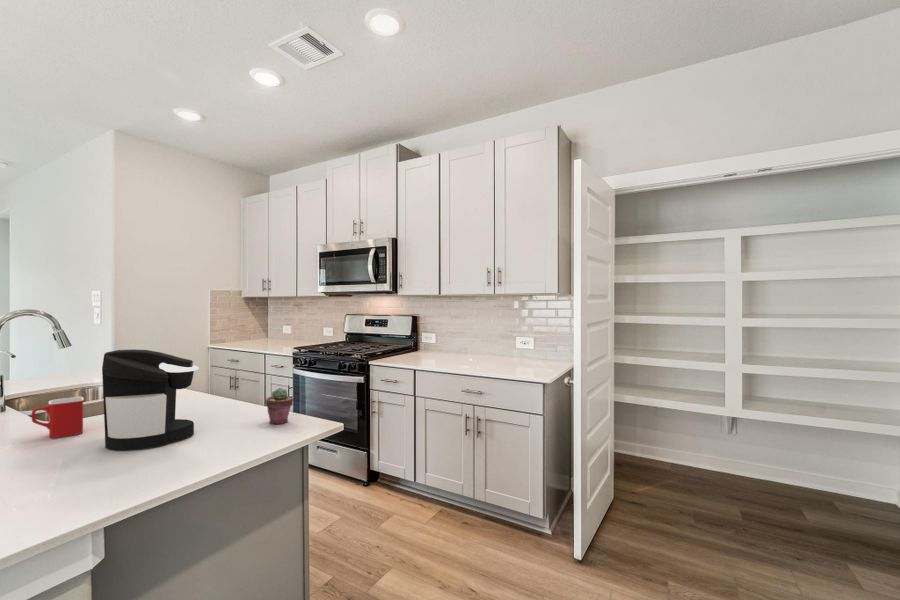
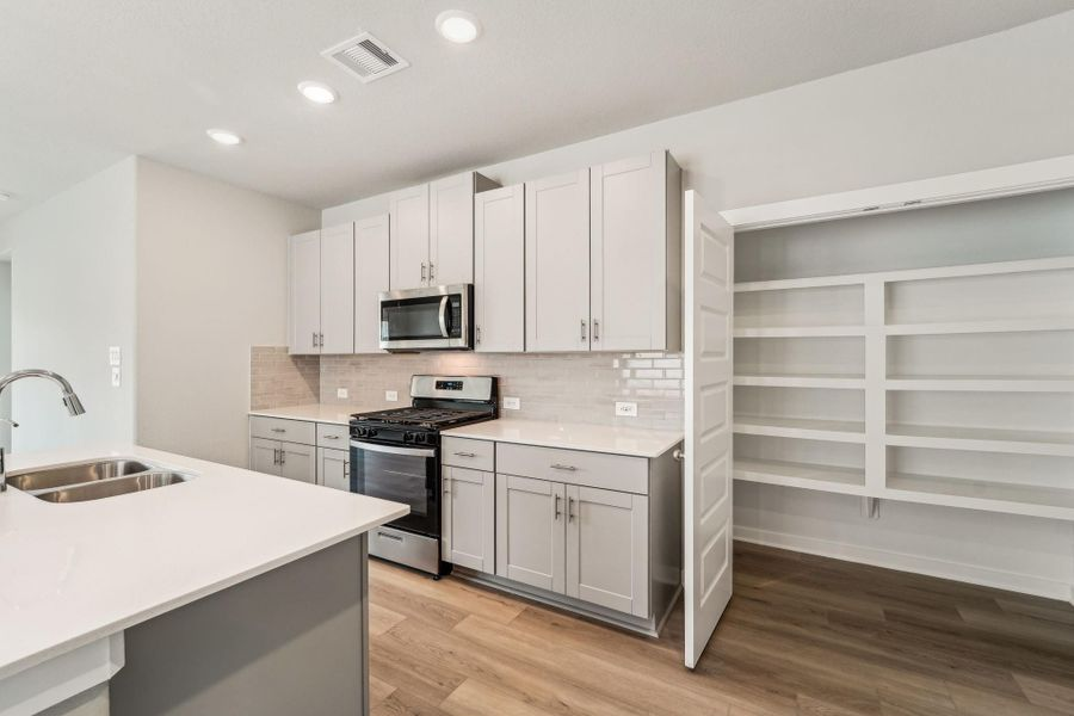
- mug (58, 418)
- potted succulent (279, 405)
- coffee maker (153, 393)
